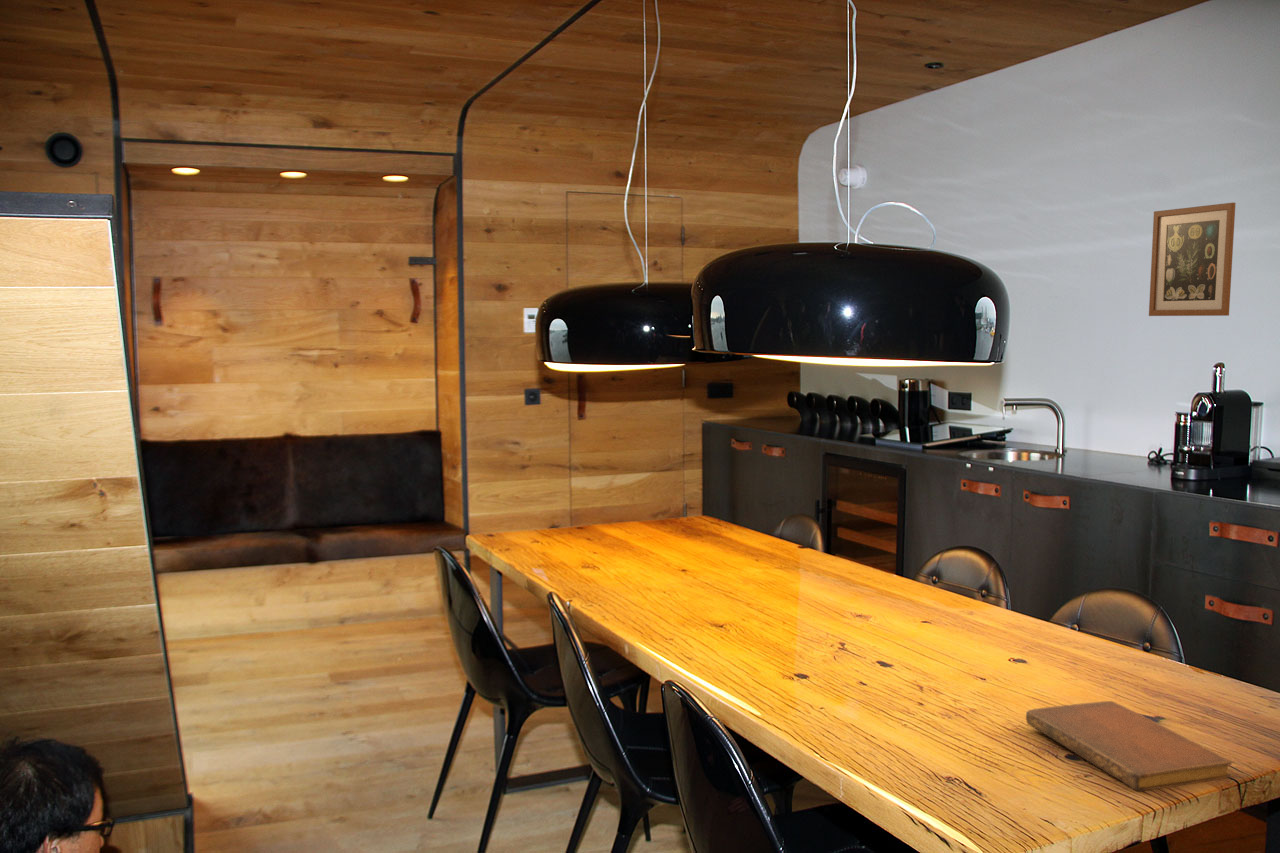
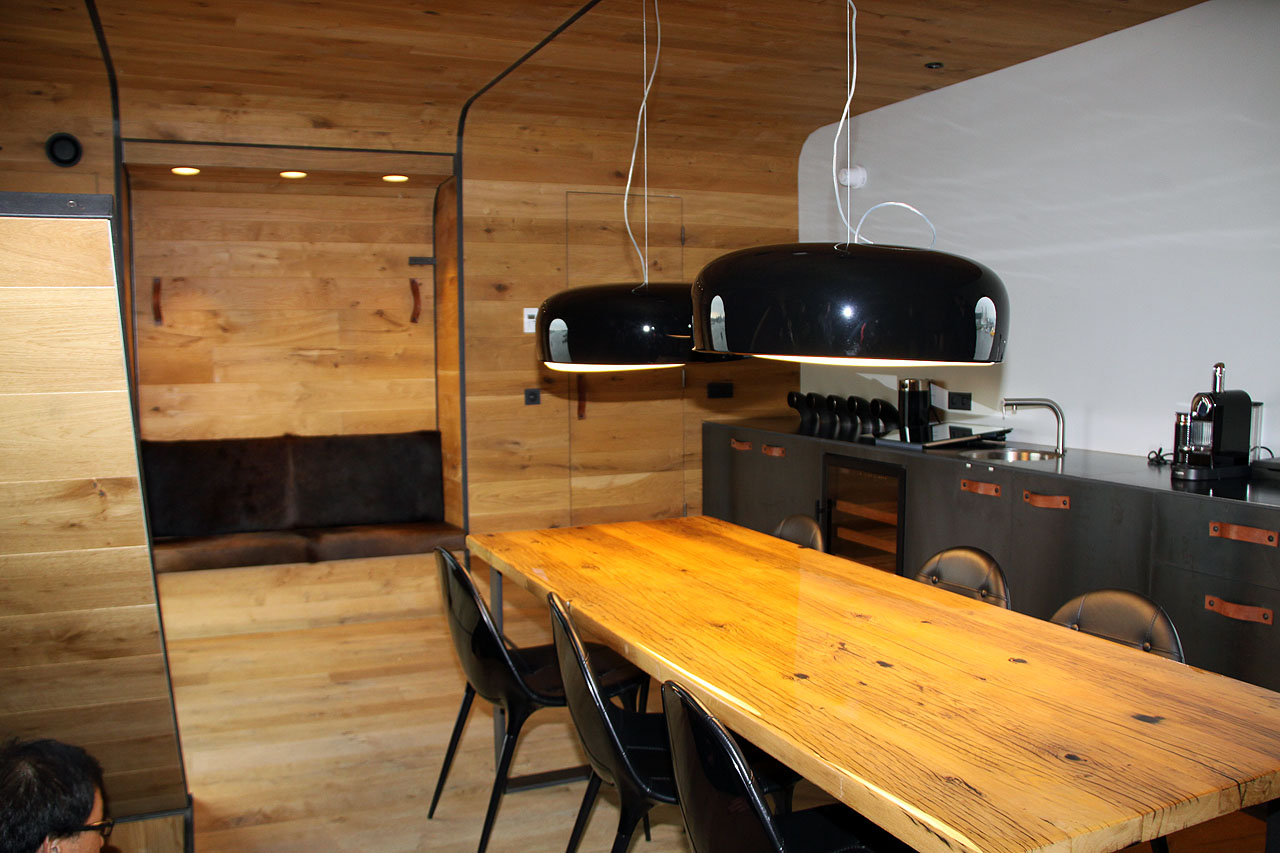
- wall art (1190, 261)
- notebook (1123, 741)
